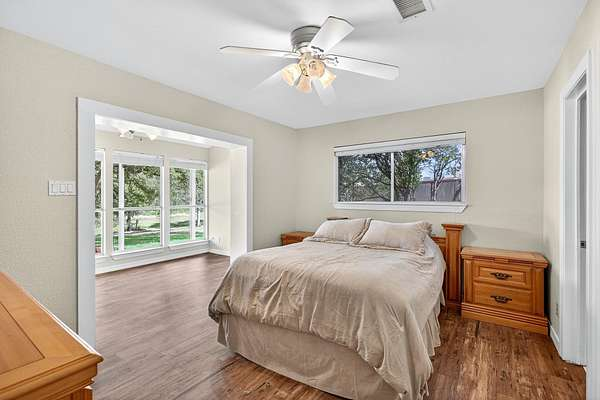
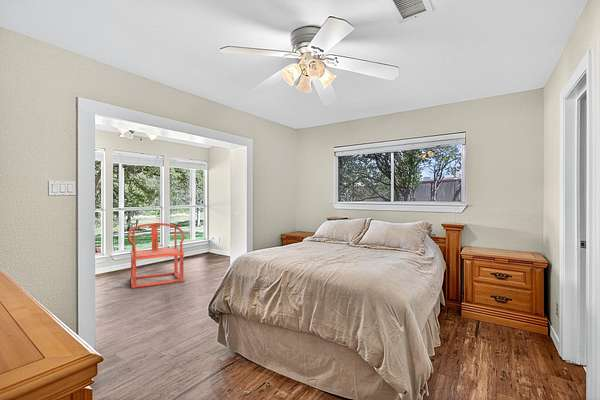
+ armchair (156, 251)
